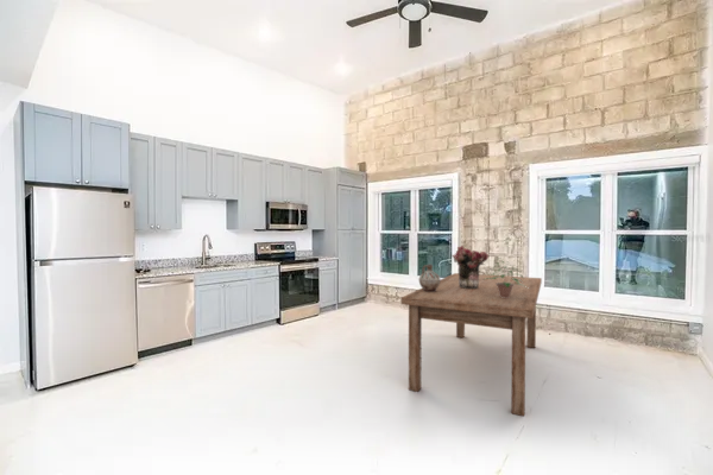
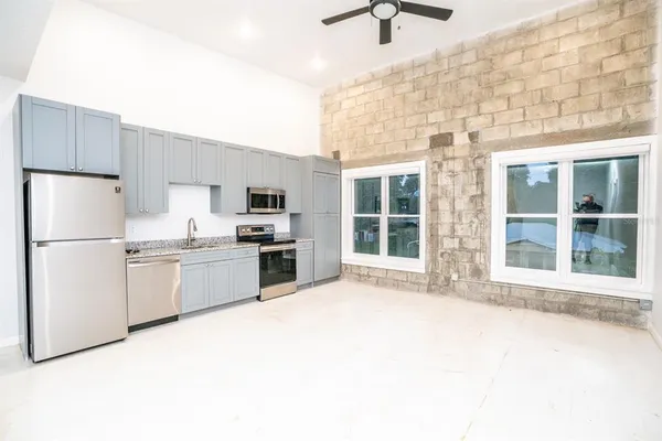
- potted plant (504, 278)
- ceramic jug (429, 277)
- dining table (481, 325)
- bouquet (469, 266)
